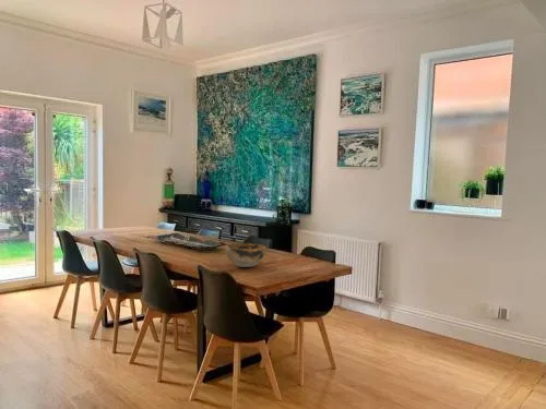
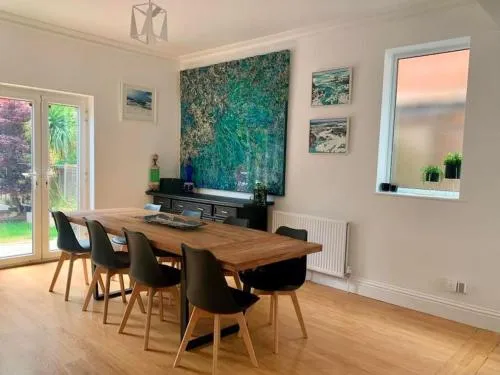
- decorative bowl (245, 255)
